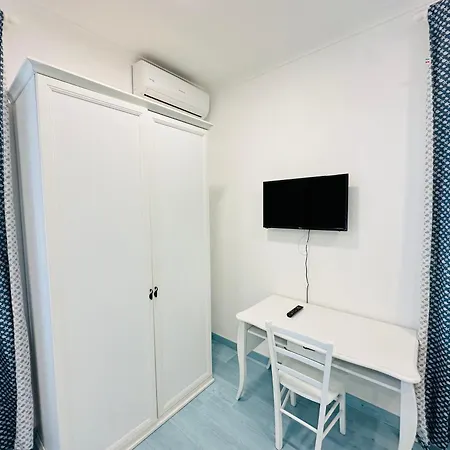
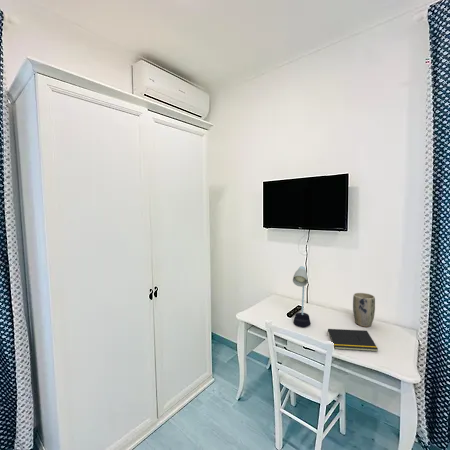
+ notepad (351, 339)
+ plant pot (363, 309)
+ desk lamp (302, 295)
